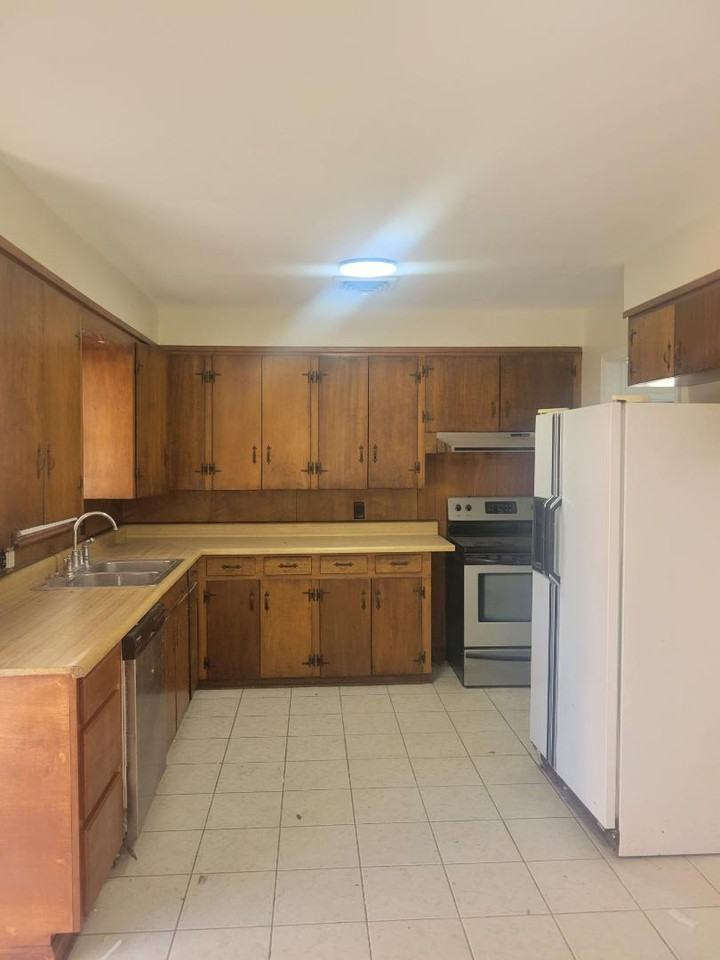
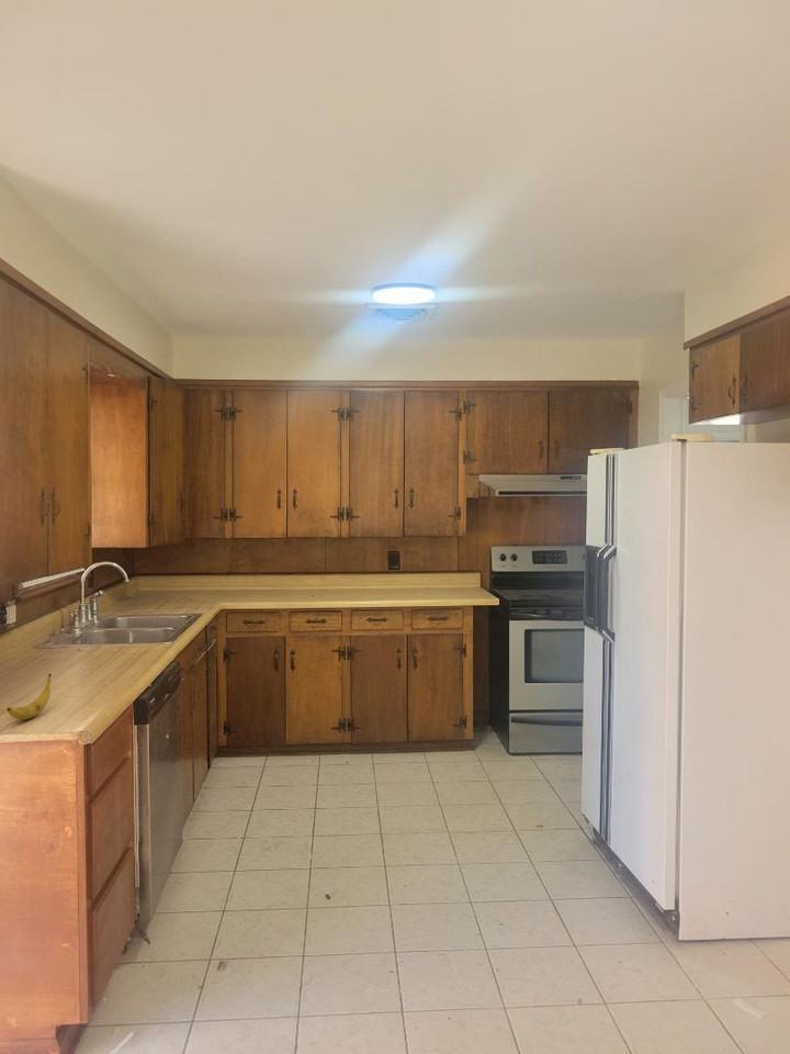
+ banana (33, 702)
